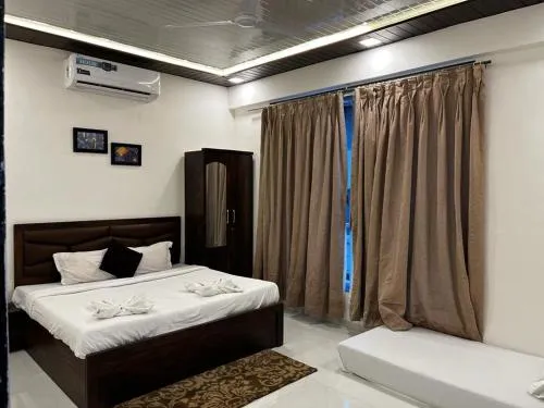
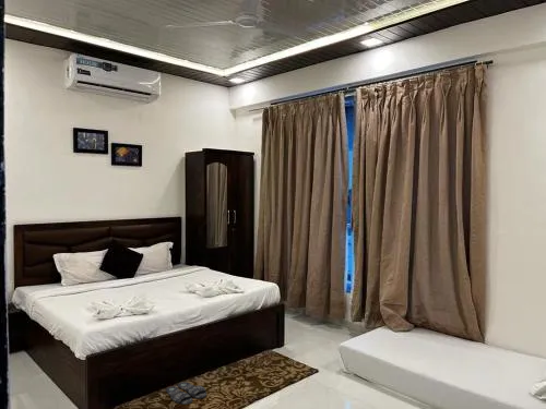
+ slippers (186, 390)
